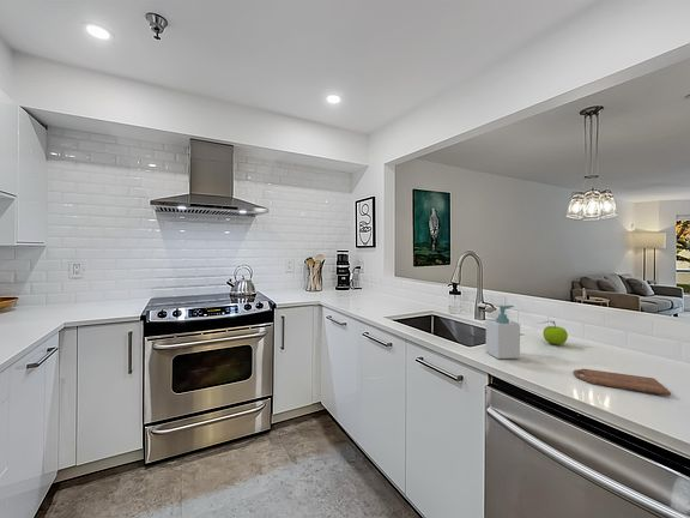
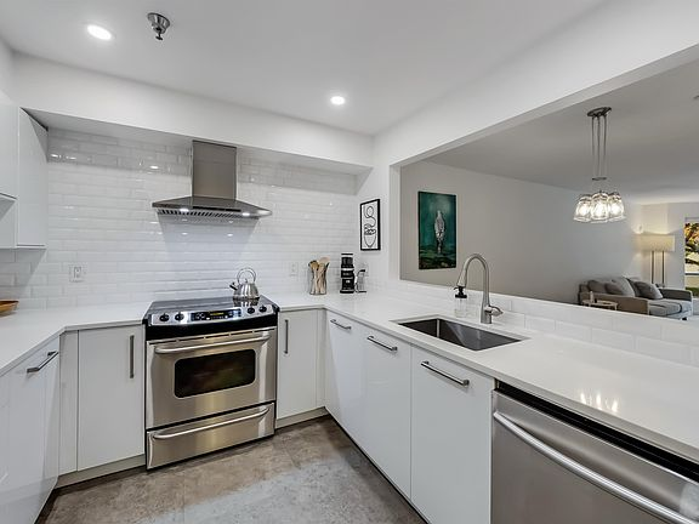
- soap bottle (502, 330)
- fruit (550, 331)
- cutting board (616, 379)
